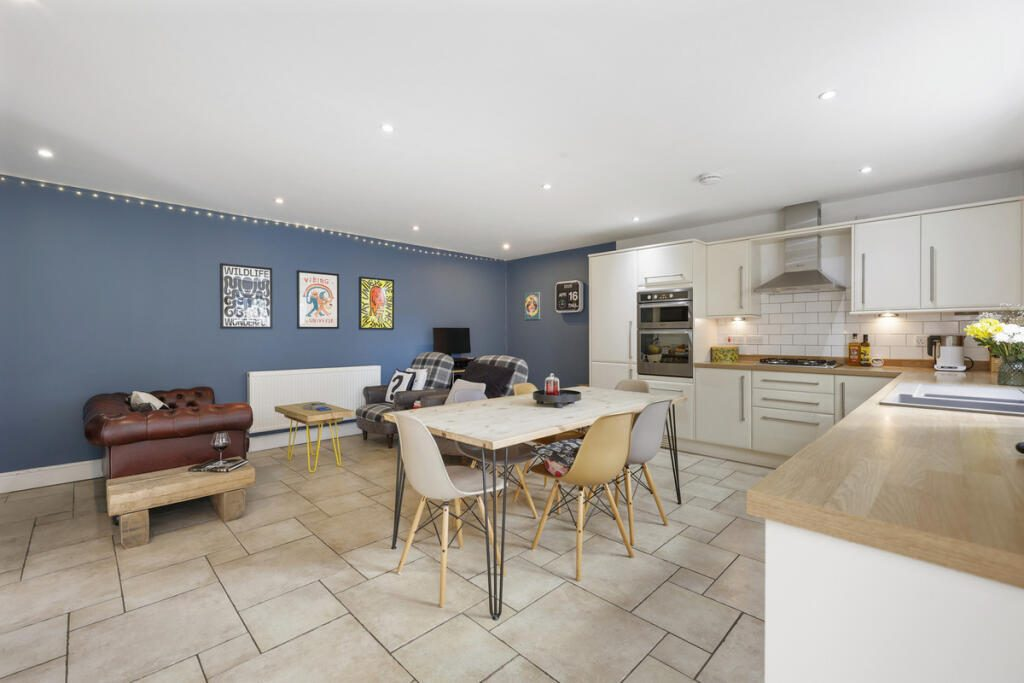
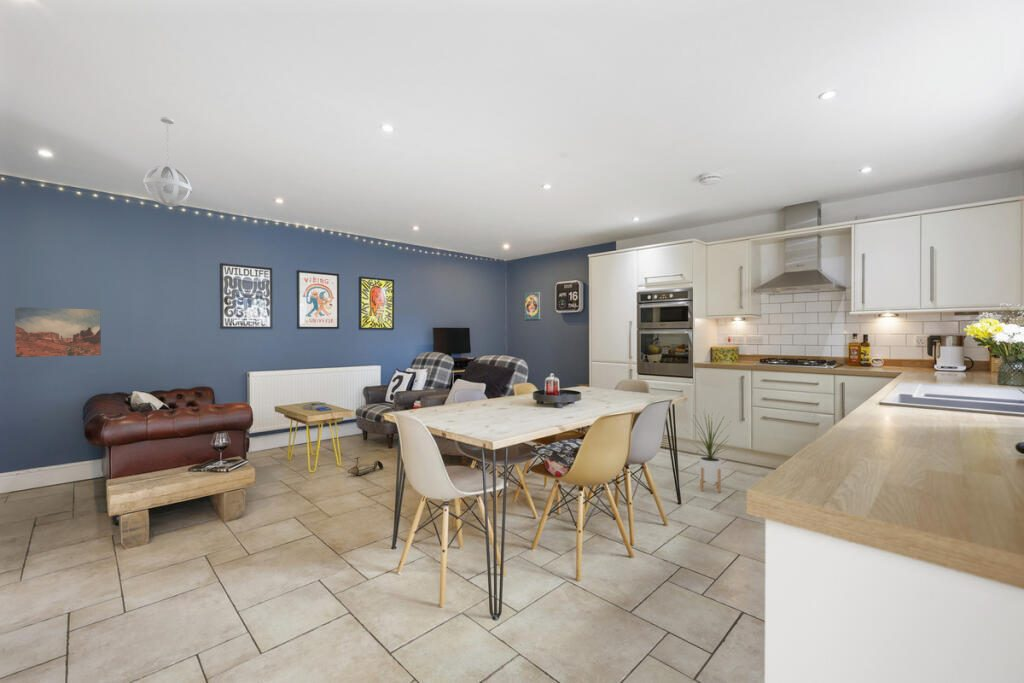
+ wall art (60, 332)
+ pendant light (167, 163)
+ house plant (711, 448)
+ pitcher plant (365, 464)
